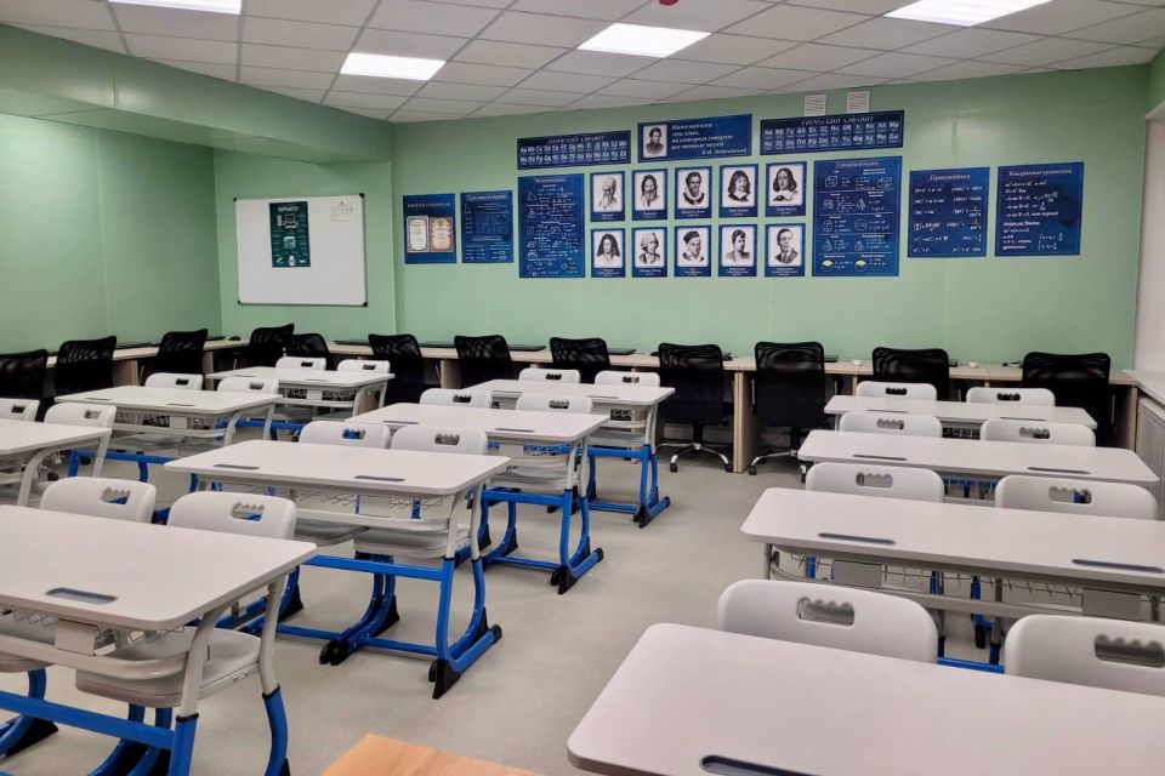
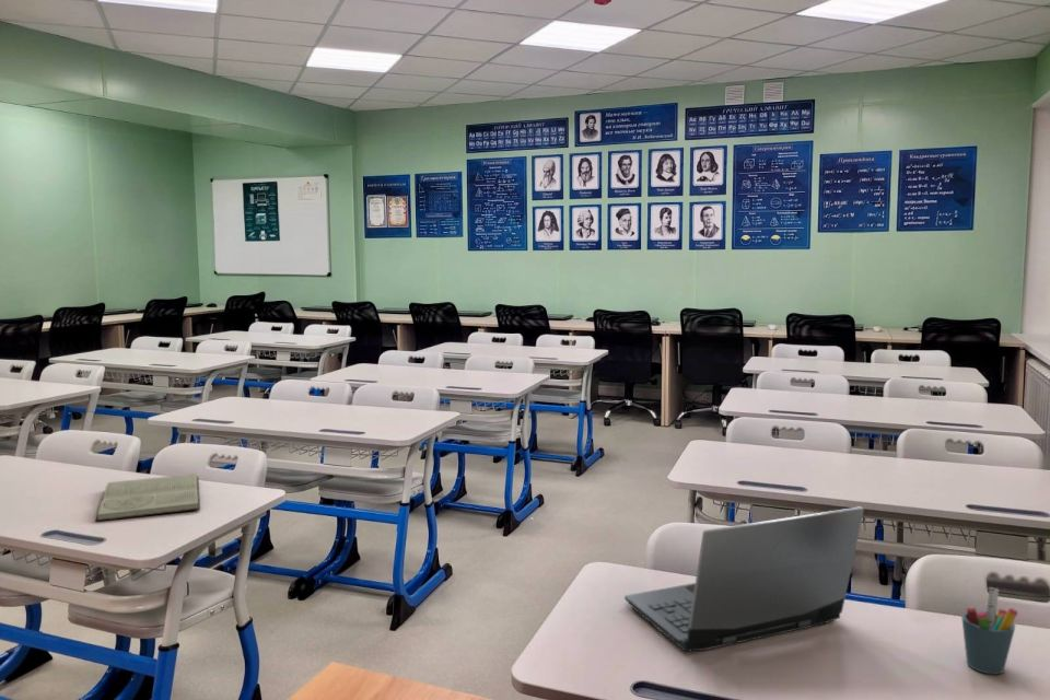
+ laptop computer (738, 558)
+ pen holder (988, 631)
+ book (151, 494)
